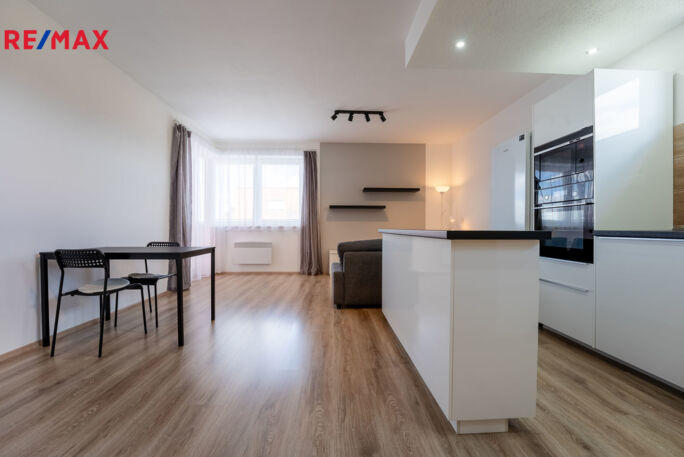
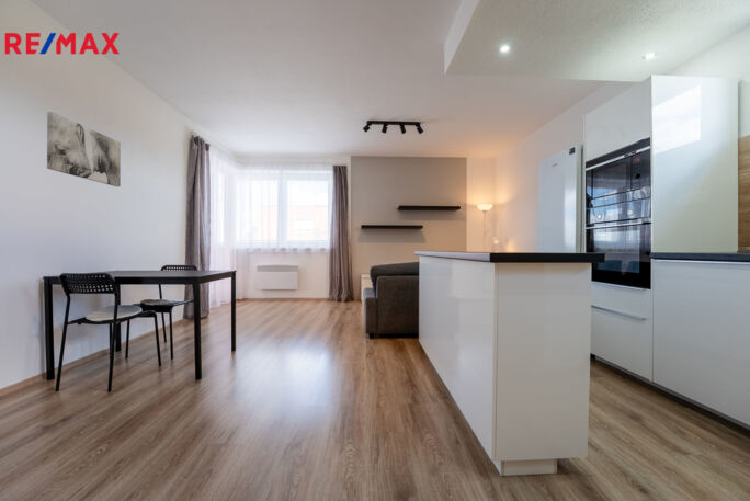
+ wall art (88, 153)
